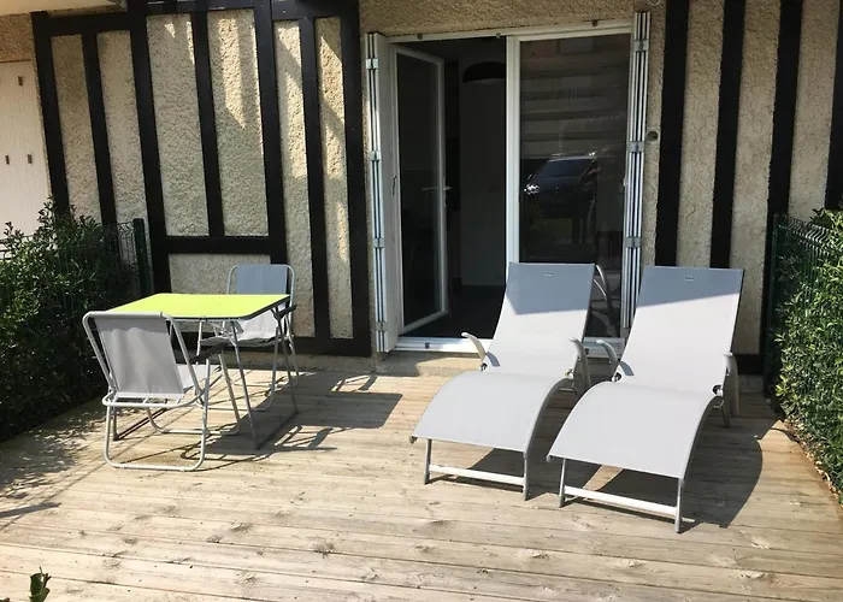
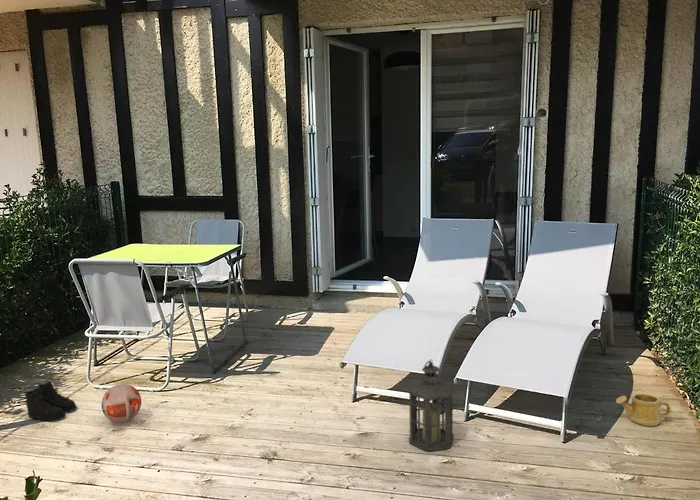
+ watering can (643, 408)
+ boots (50, 399)
+ ball (121, 403)
+ lantern (431, 400)
